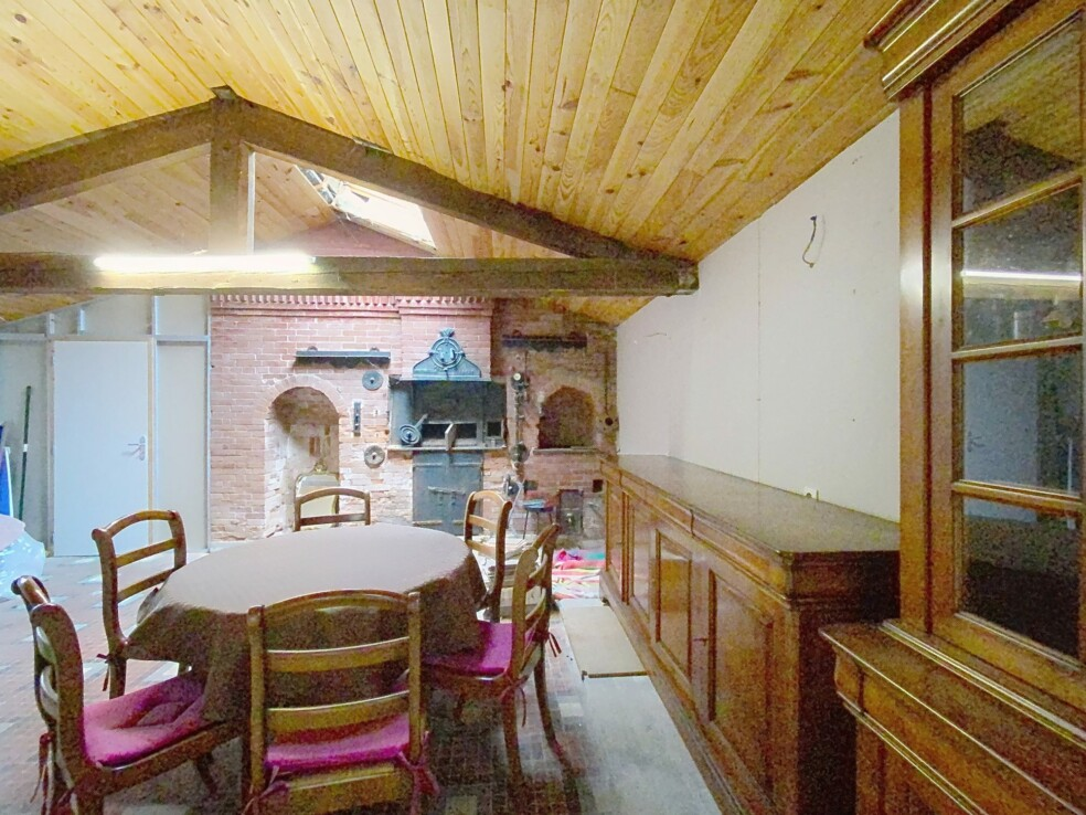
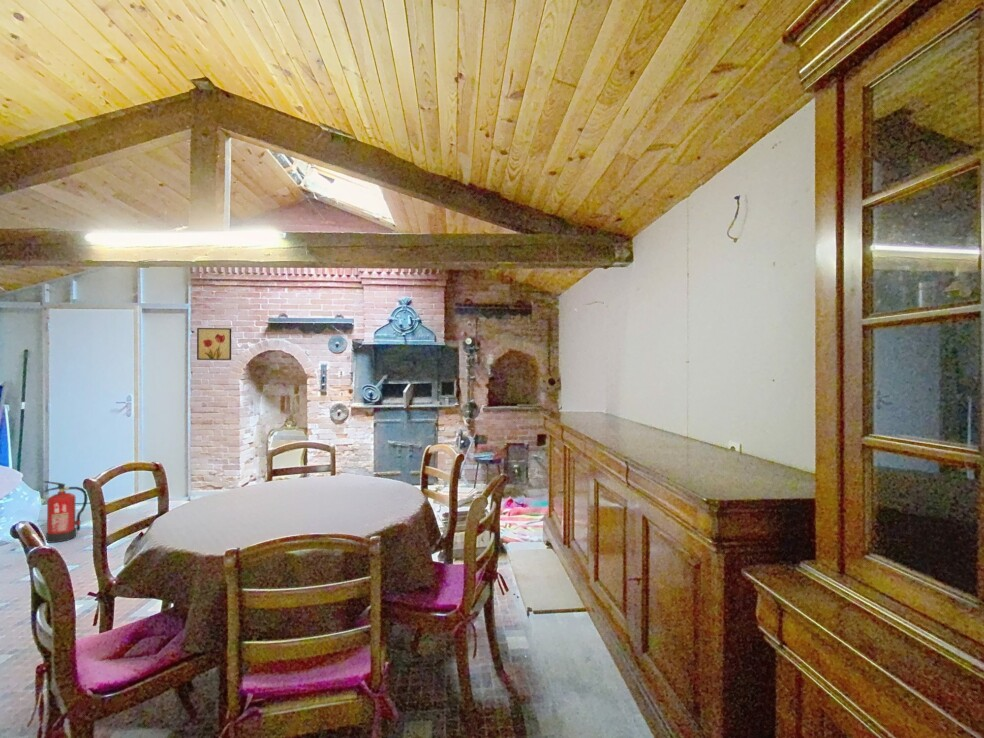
+ fire extinguisher (65, 508)
+ wall art (214, 344)
